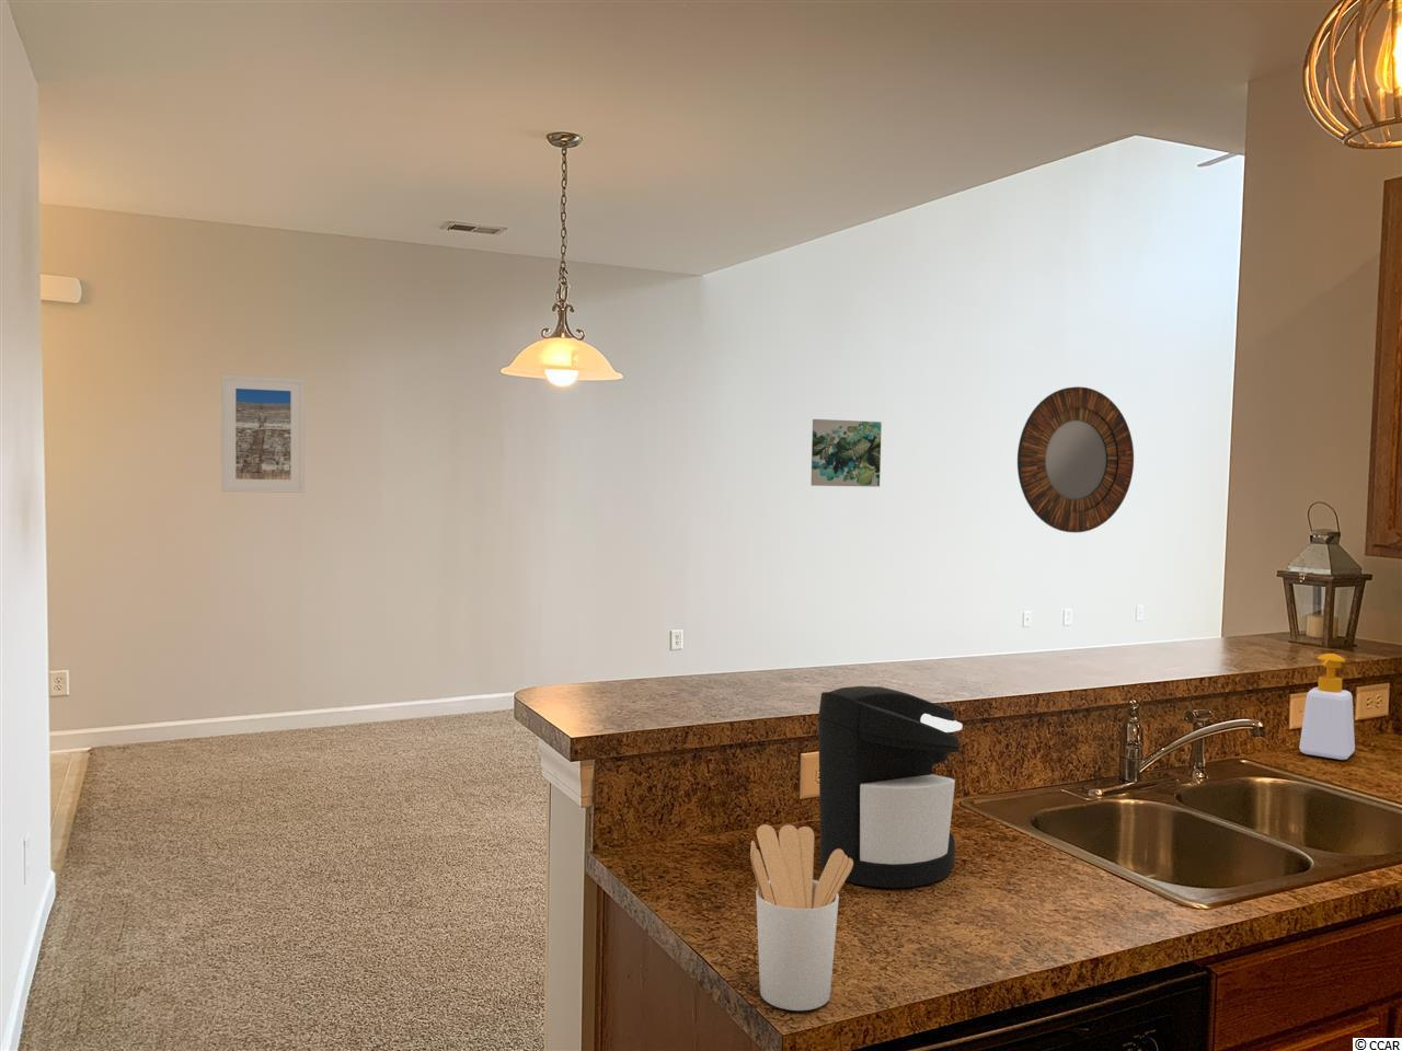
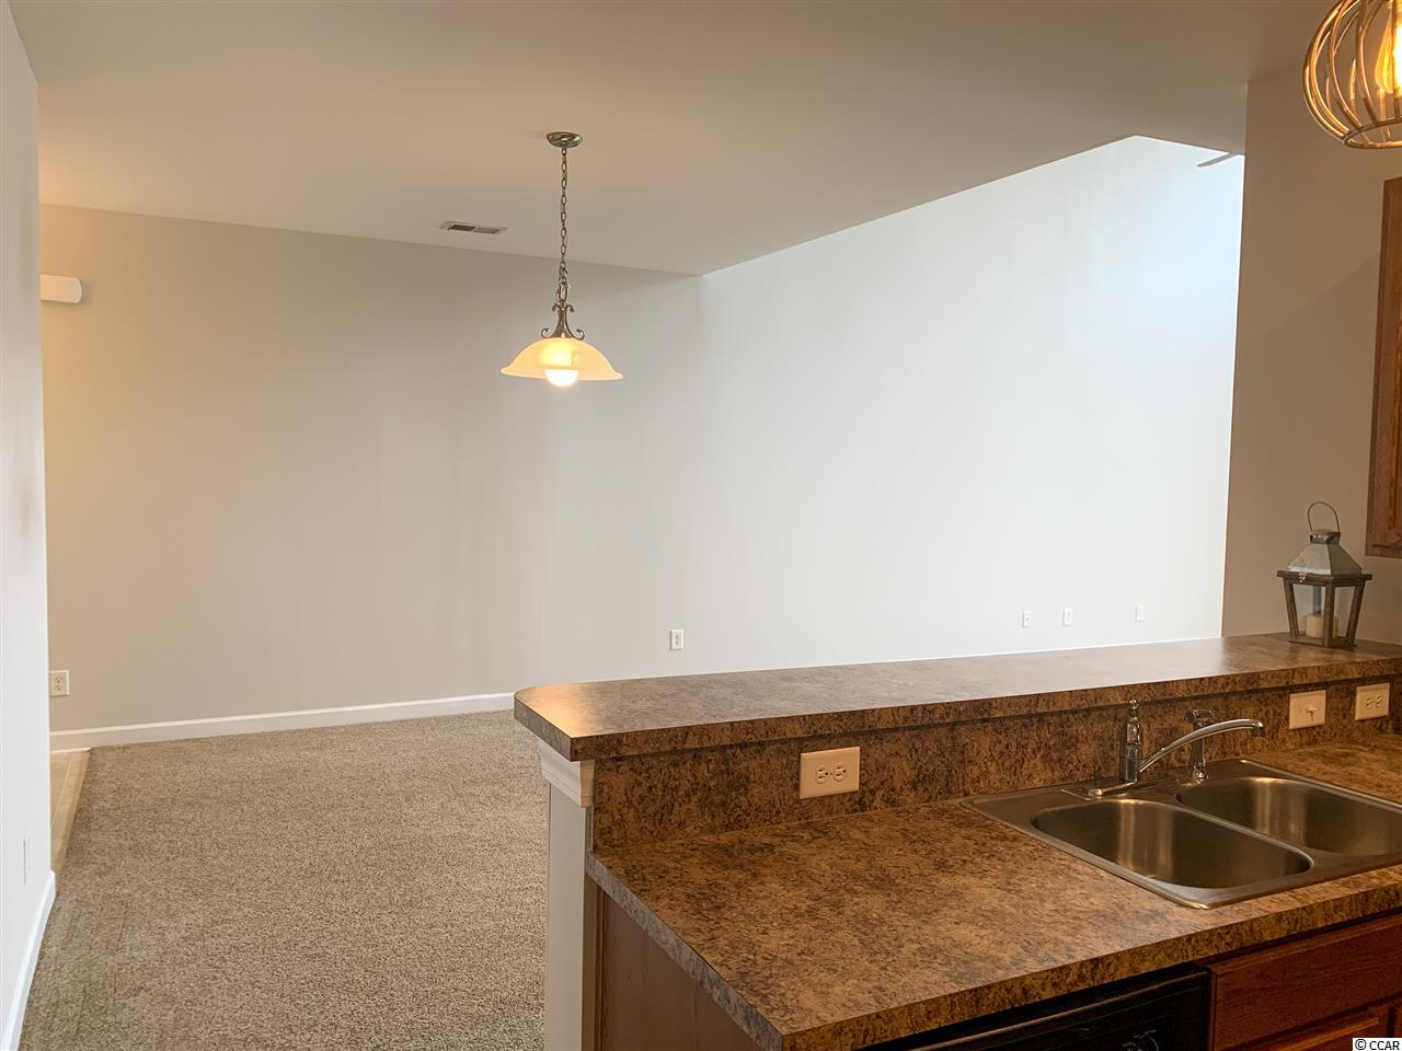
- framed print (263, 435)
- coffee maker (894, 773)
- utensil holder (792, 910)
- soap bottle (1327, 705)
- wall art (846, 454)
- home mirror (1076, 459)
